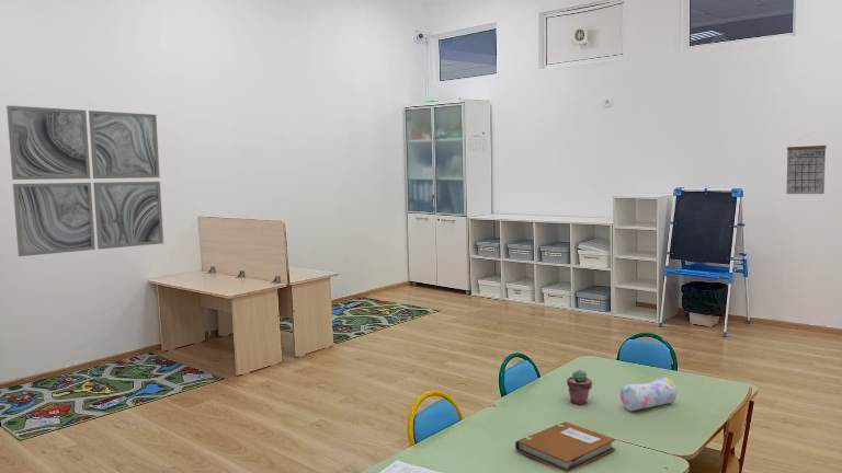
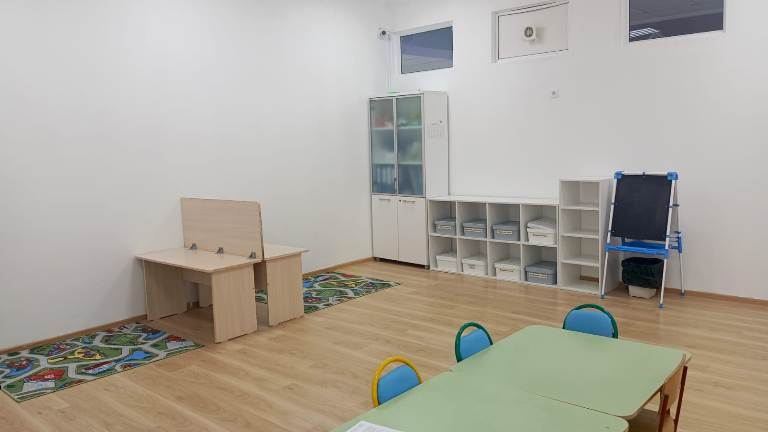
- potted succulent (579, 385)
- wall art (90, 183)
- calendar (806, 164)
- notebook (566, 443)
- pencil case (648, 393)
